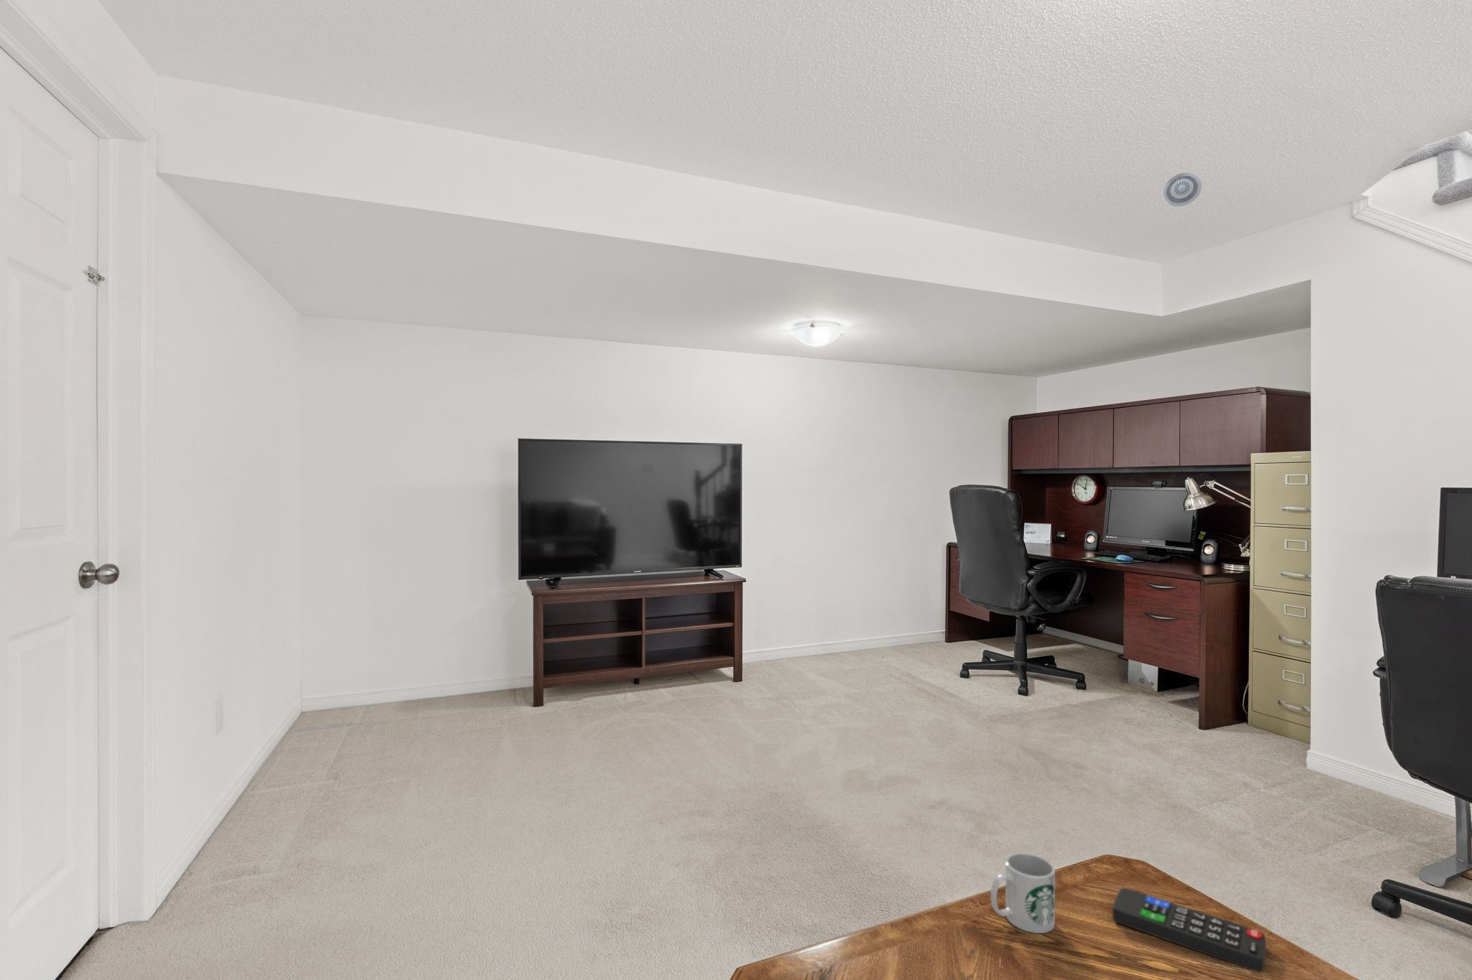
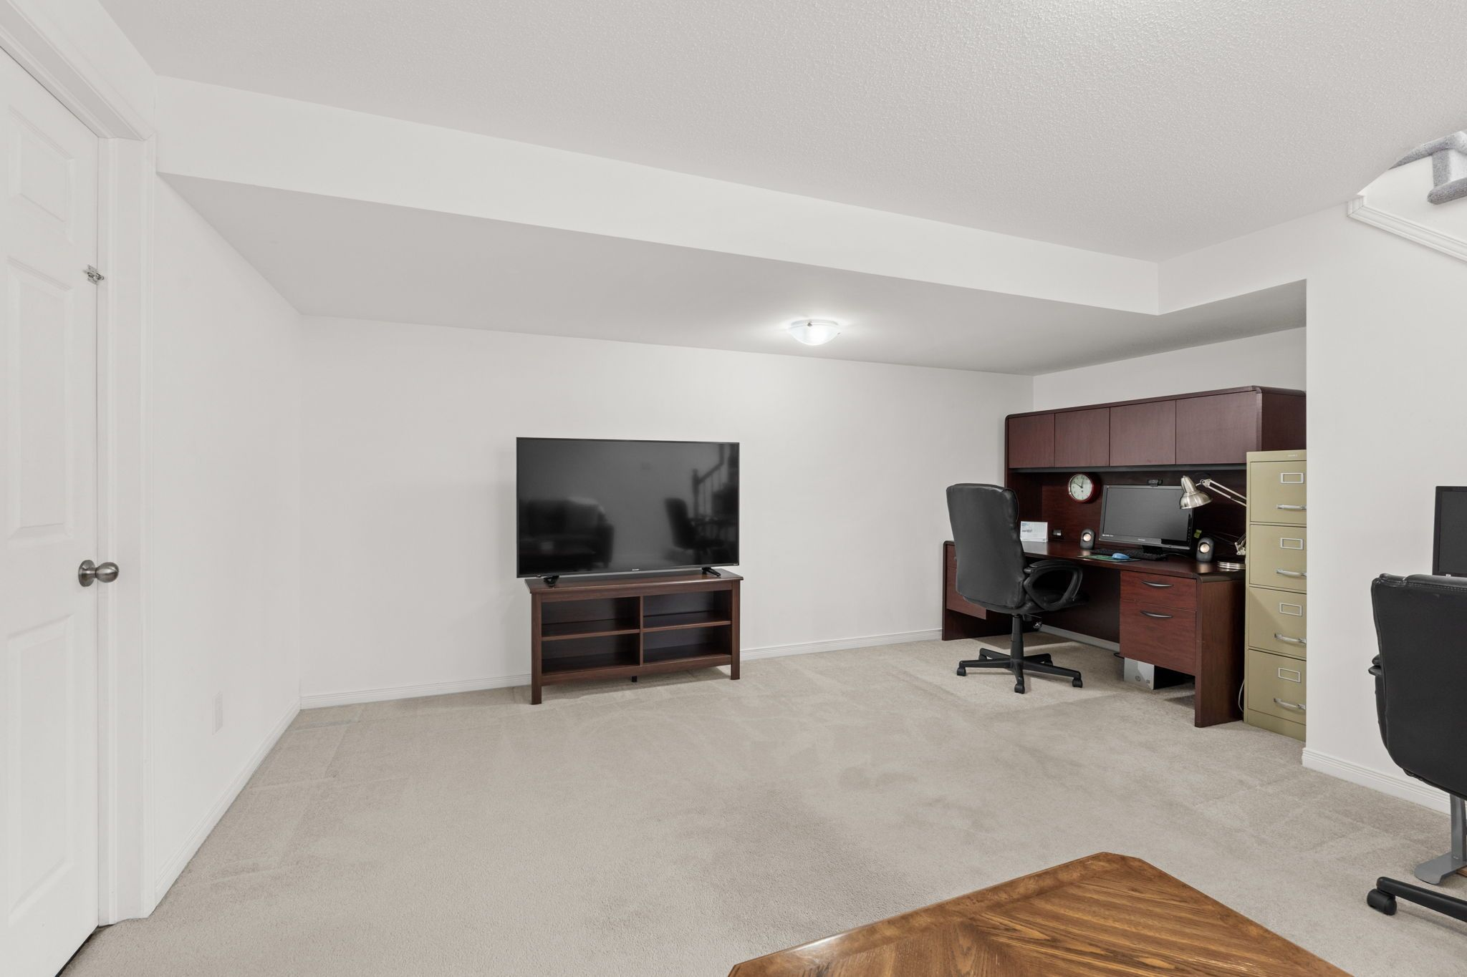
- smoke detector (1182, 188)
- mug (1021, 894)
- remote control (1186, 925)
